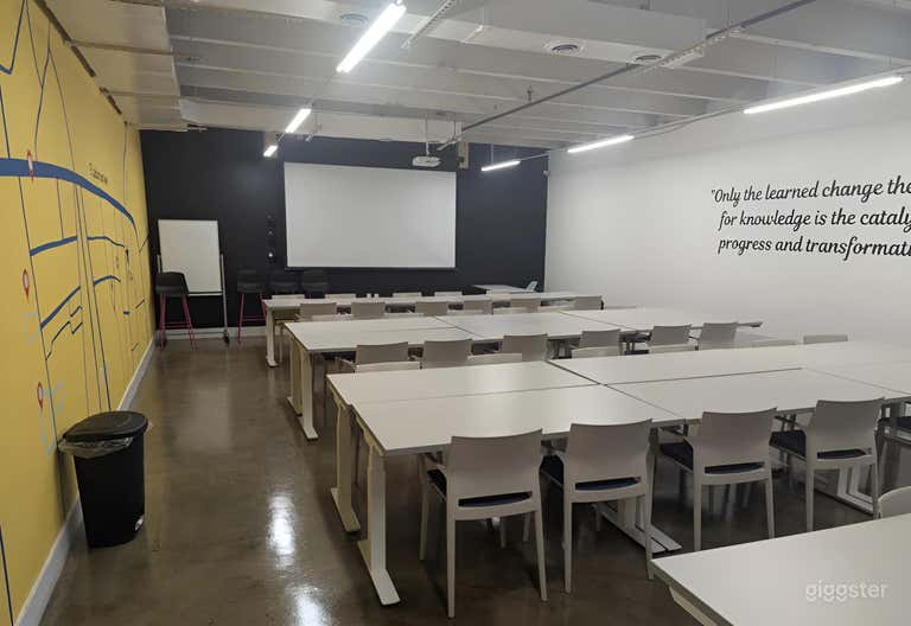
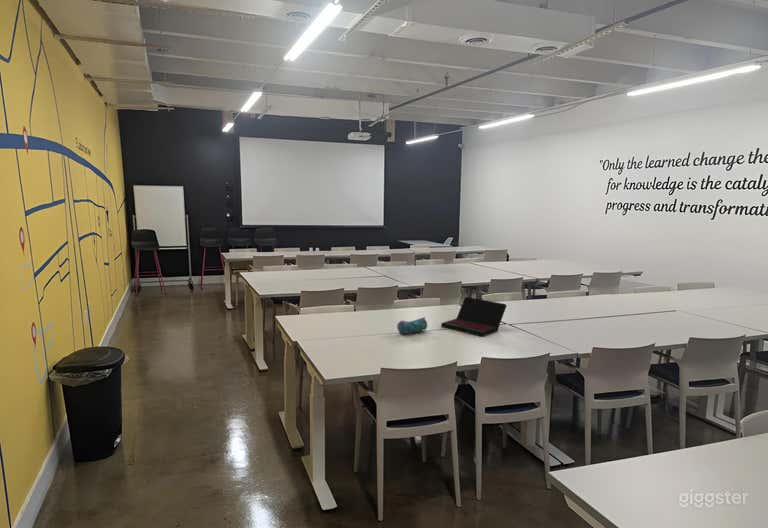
+ pencil case (412, 325)
+ laptop (473, 315)
